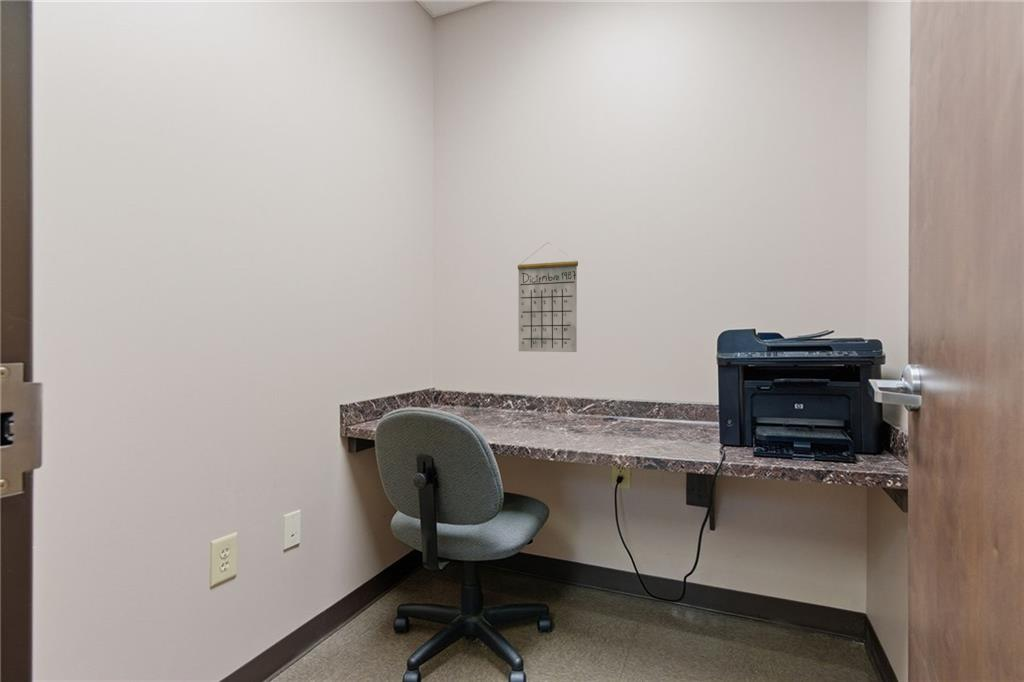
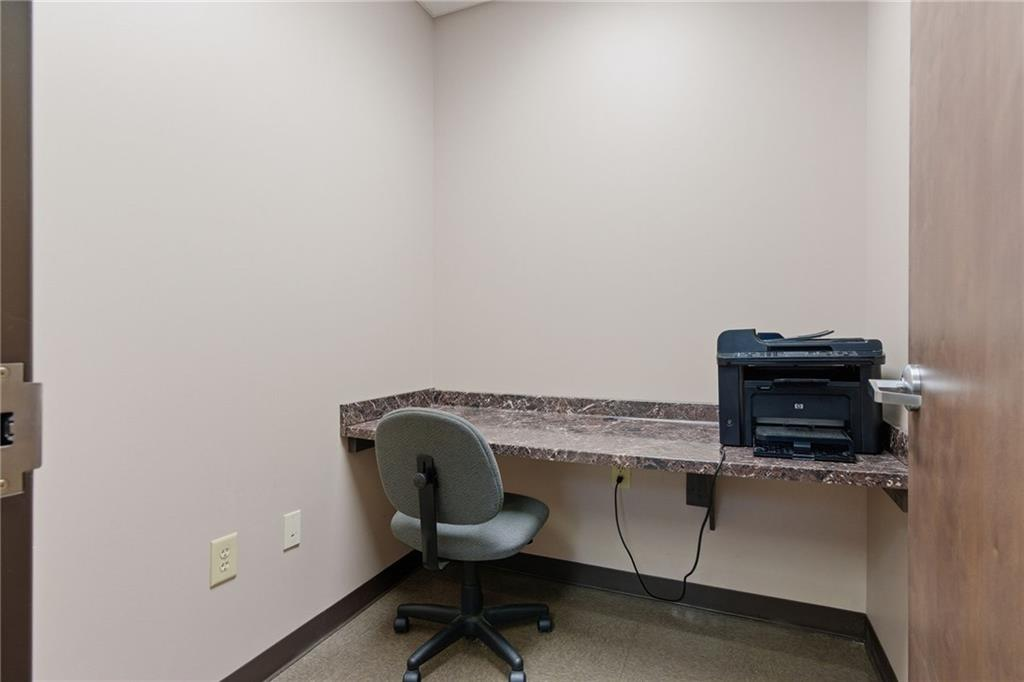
- calendar (547, 296)
